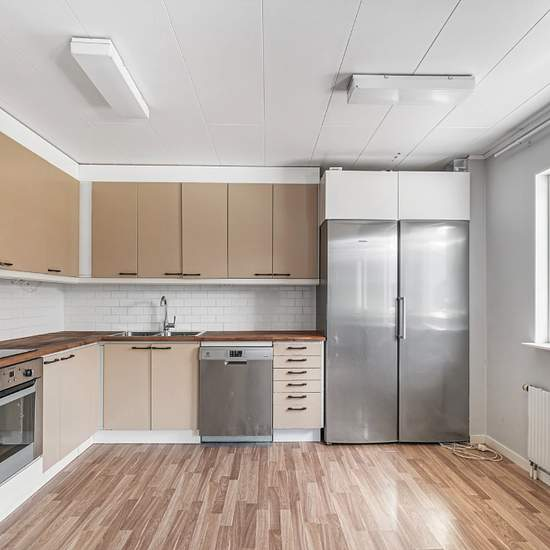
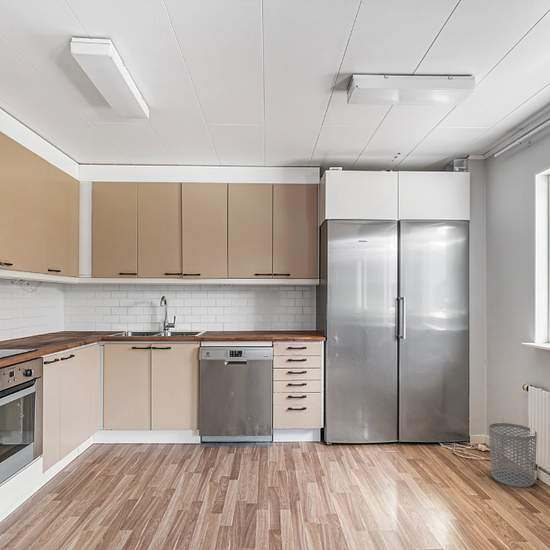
+ waste bin (512, 454)
